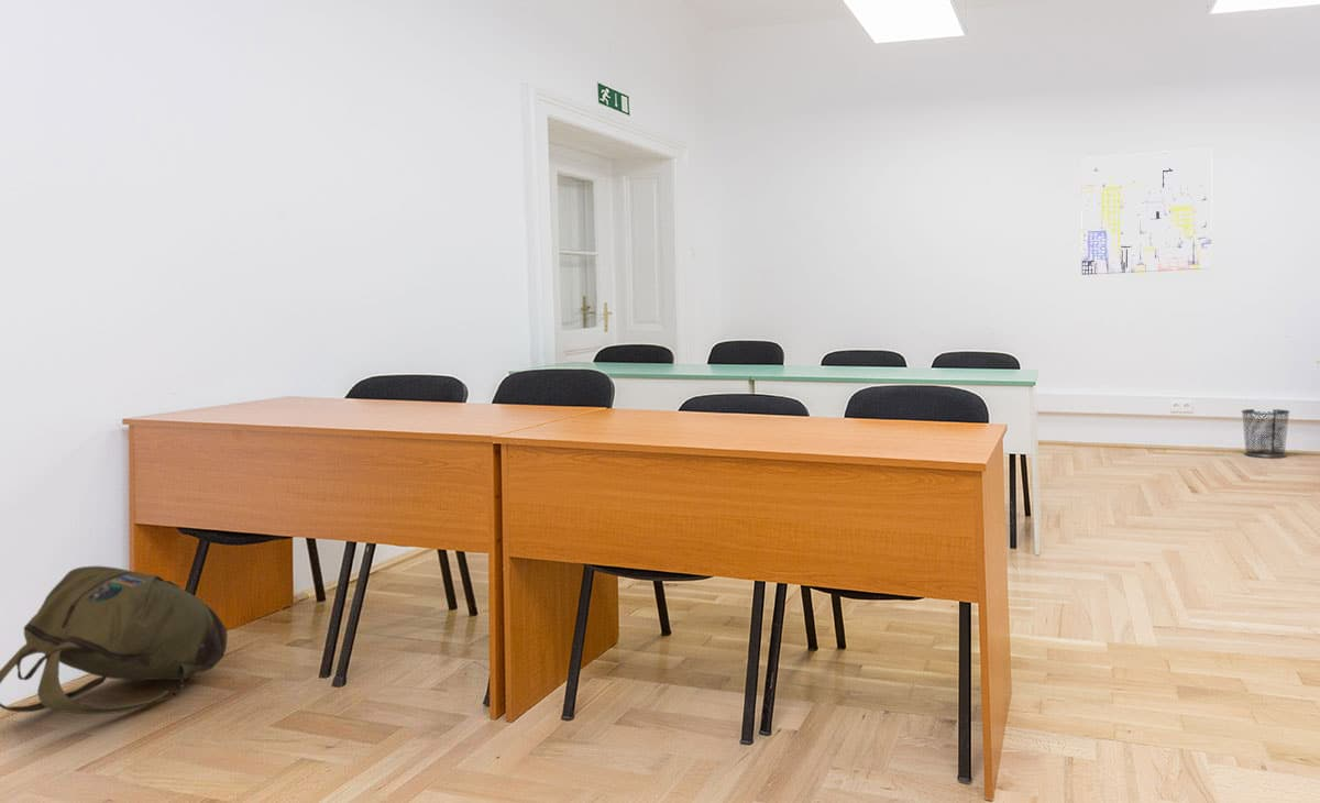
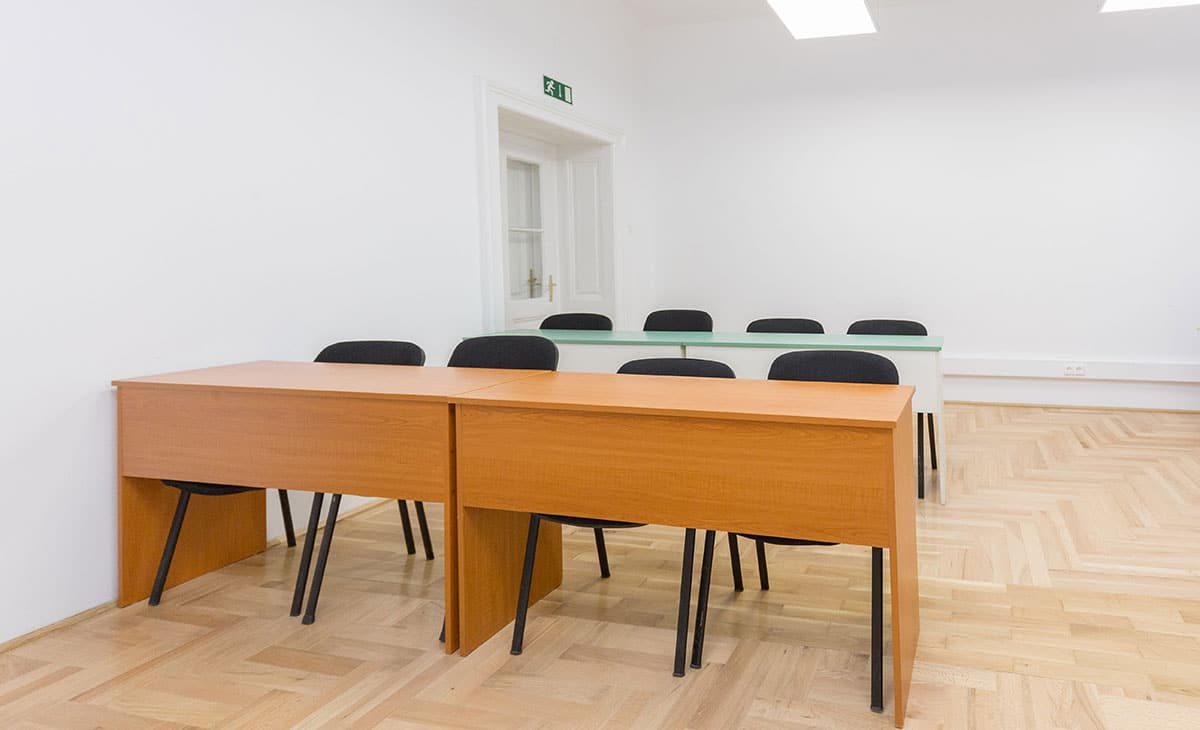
- wall art (1144, 212)
- waste bin (1264, 432)
- backpack (108, 636)
